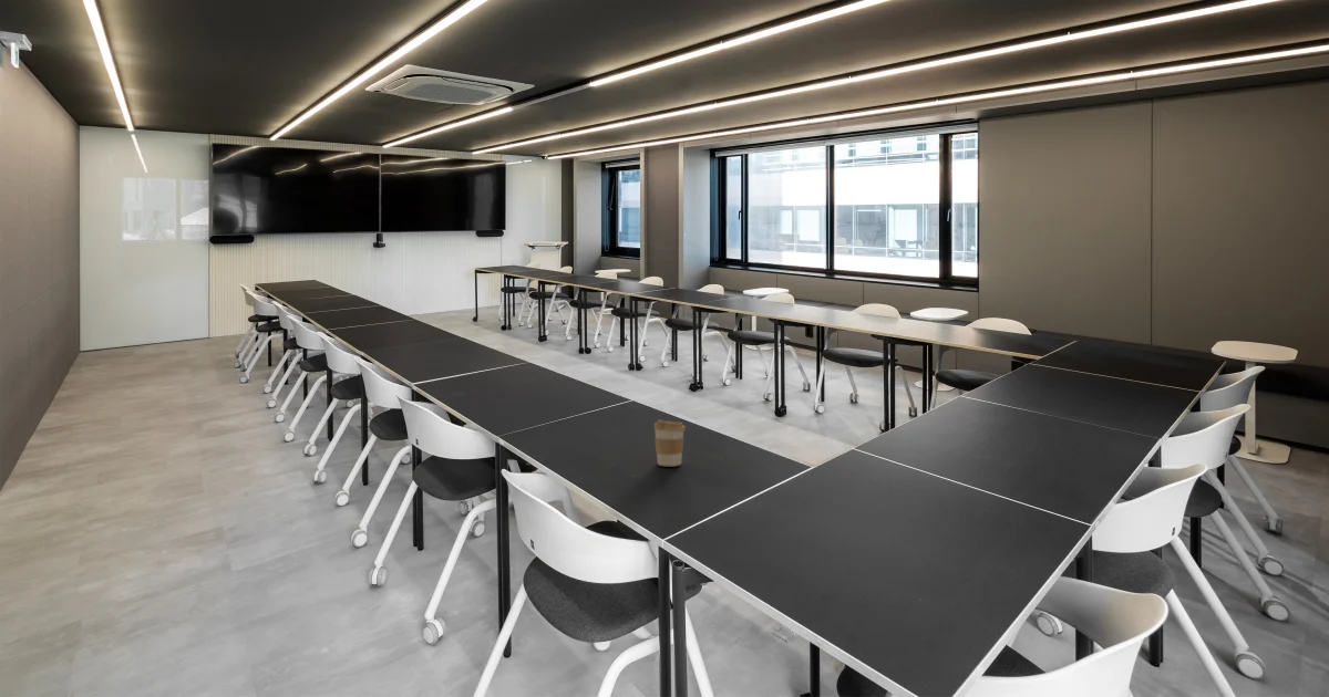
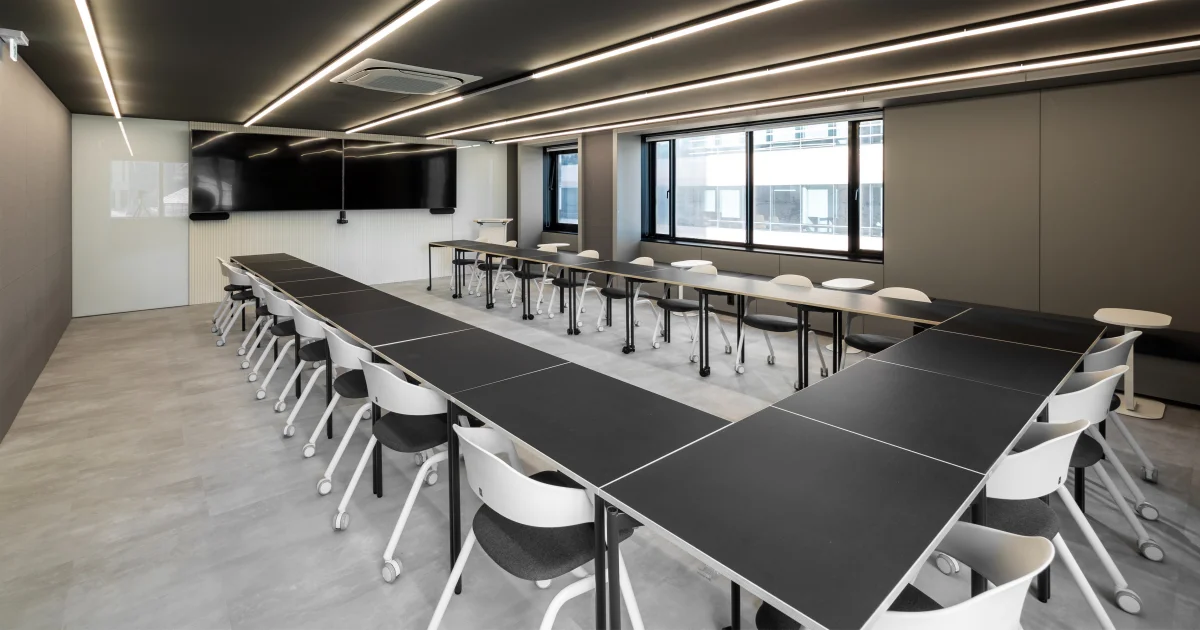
- coffee cup (669, 441)
